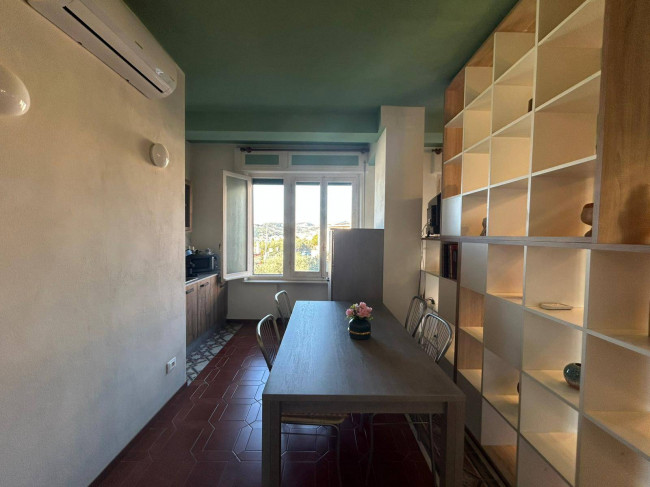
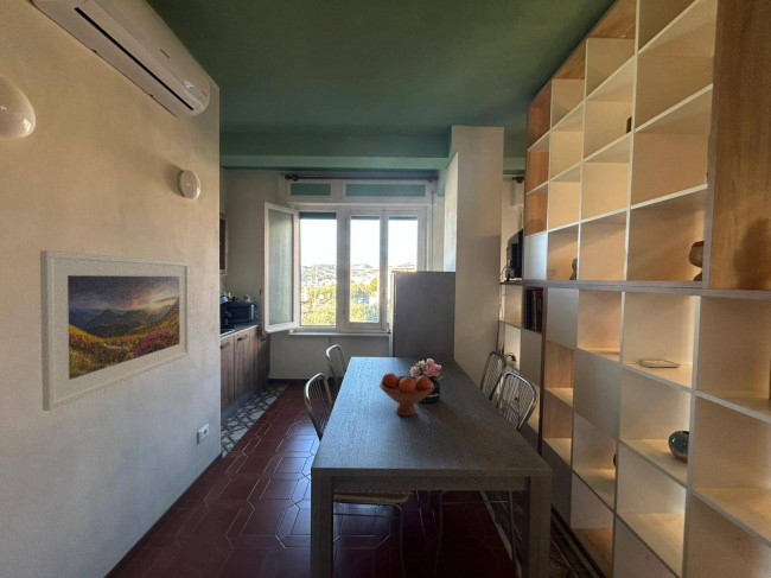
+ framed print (134, 317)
+ fruit bowl (406, 392)
